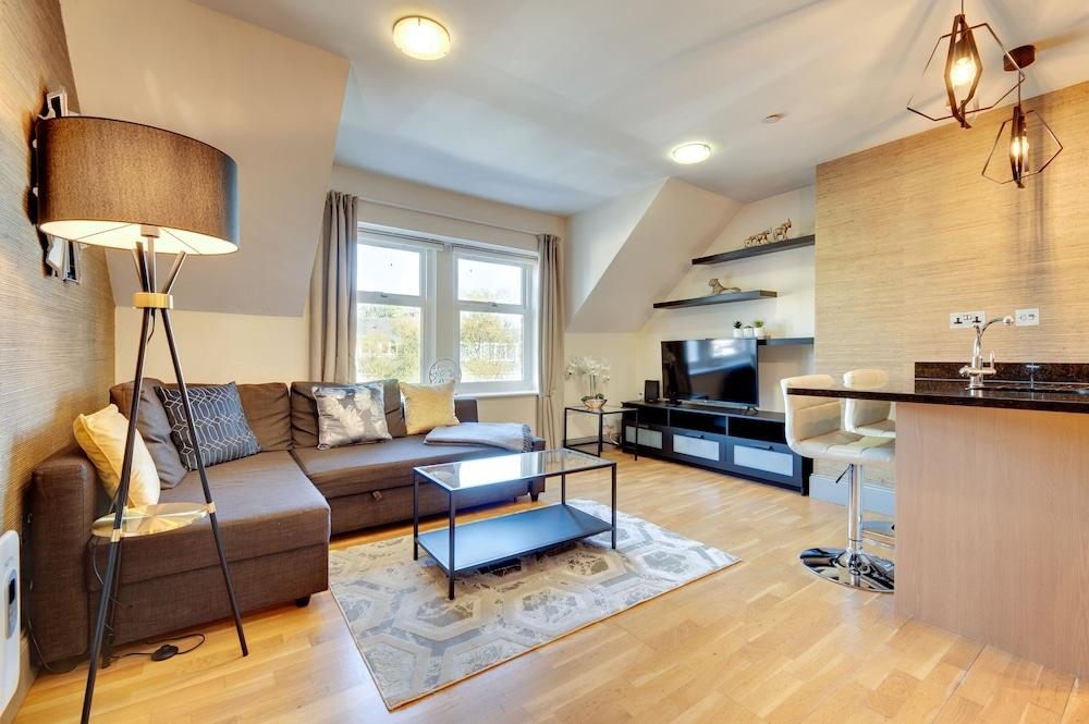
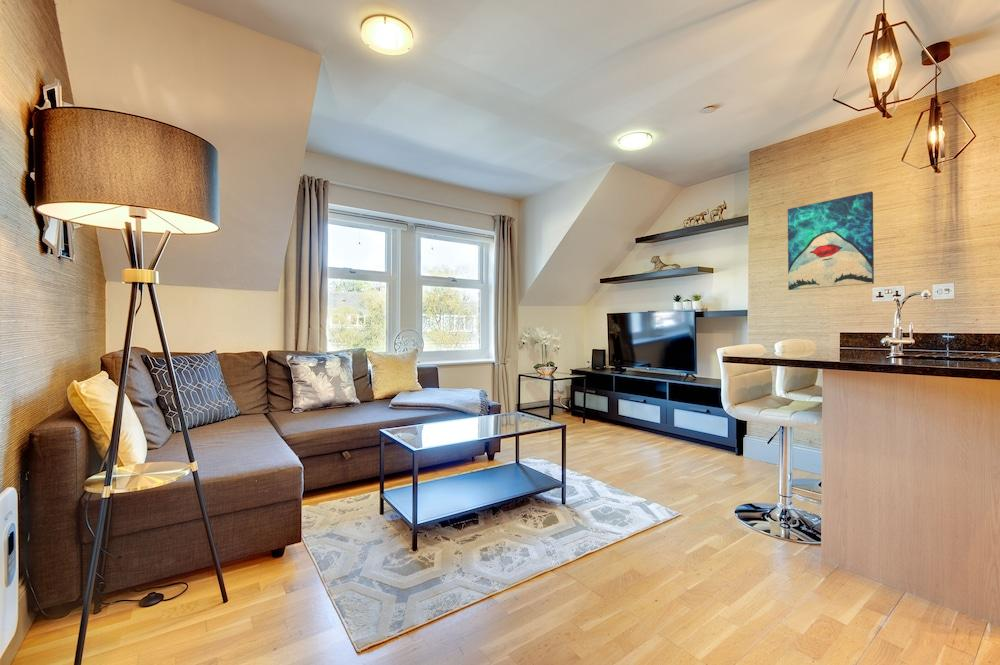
+ wall art (828, 244)
